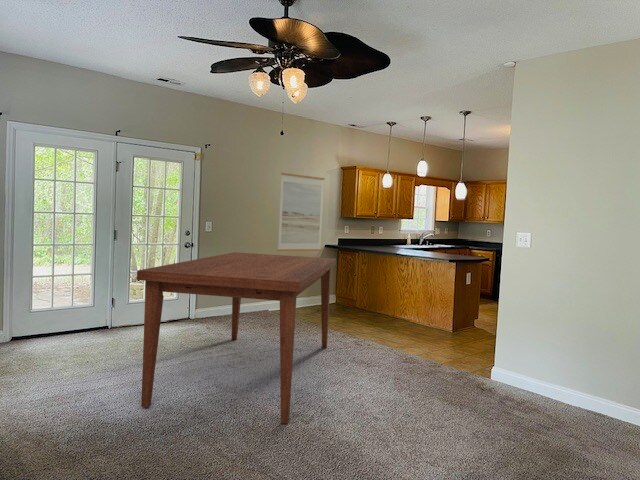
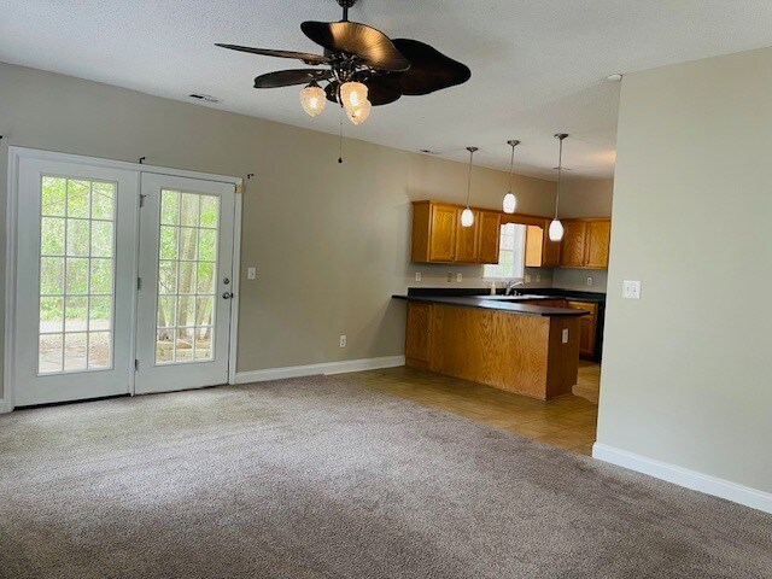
- dining table (239, 313)
- wall art (301, 213)
